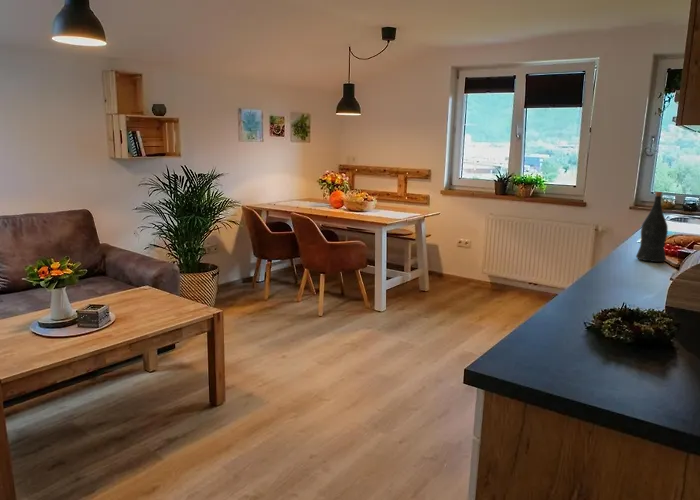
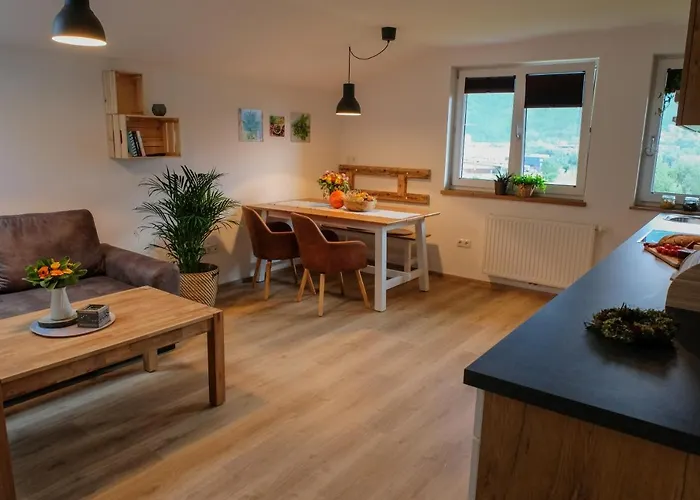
- wine bottle (654, 226)
